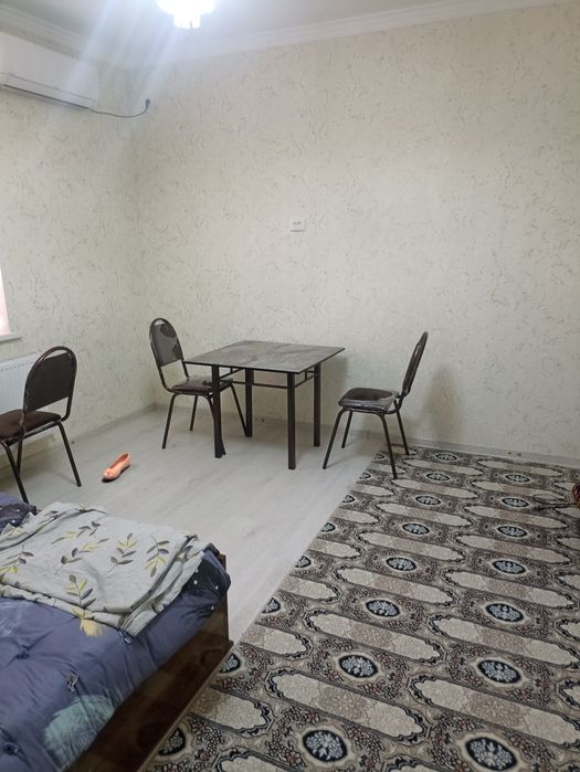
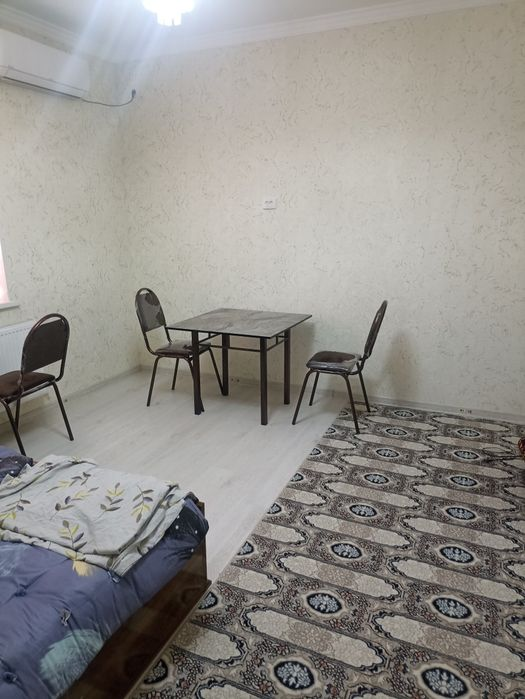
- shoe (117, 466)
